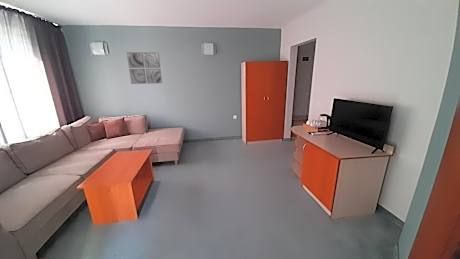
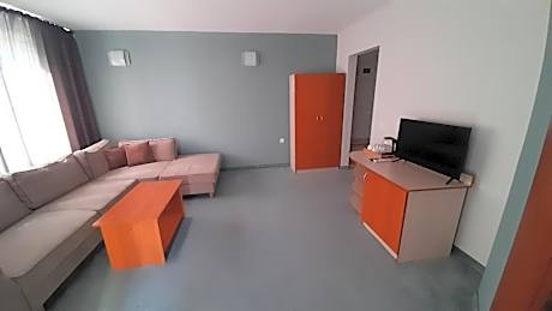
- wall art (145, 67)
